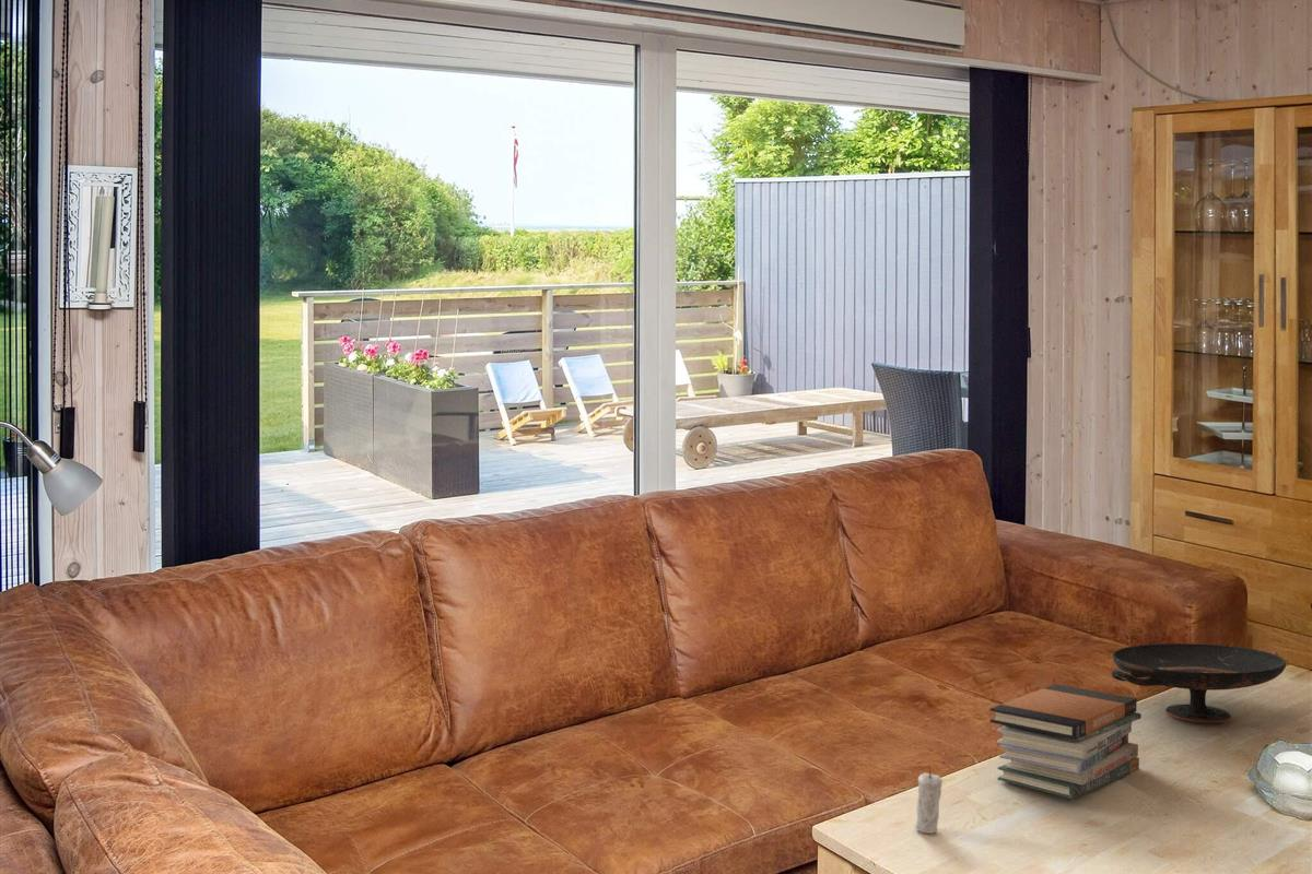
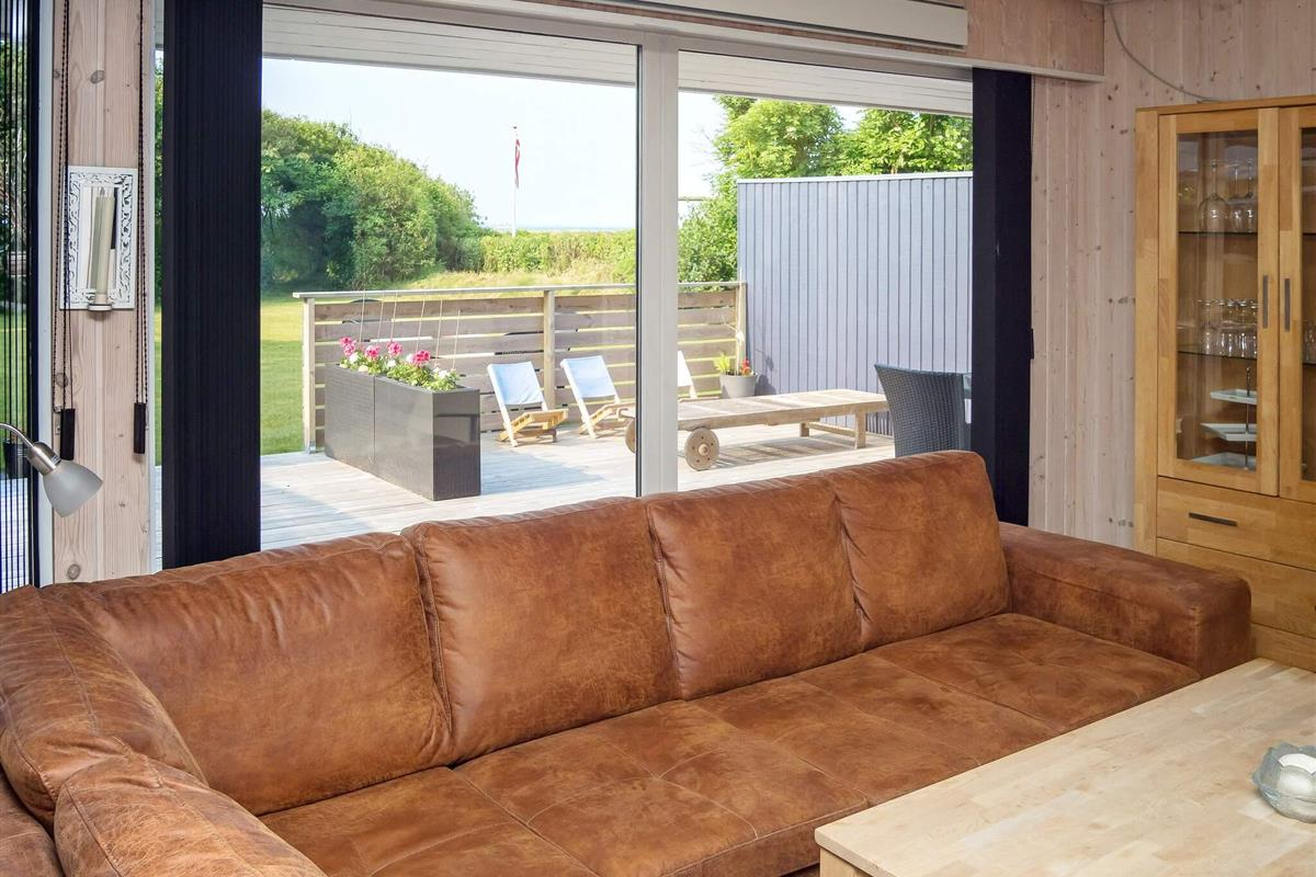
- book stack (1066, 739)
- decorative bowl (1197, 684)
- candle (928, 796)
